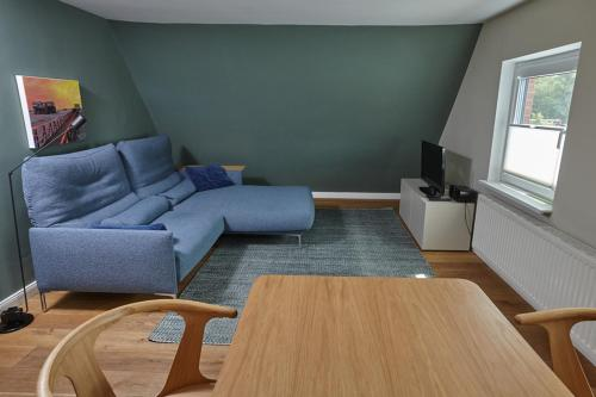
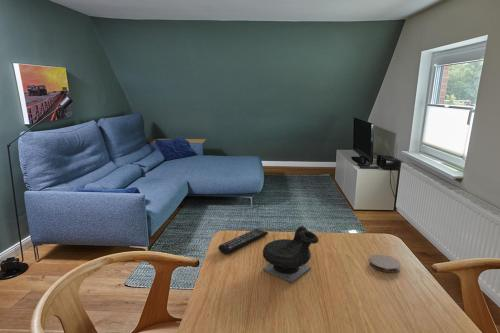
+ coaster (384, 263)
+ remote control (244, 240)
+ teapot (294, 247)
